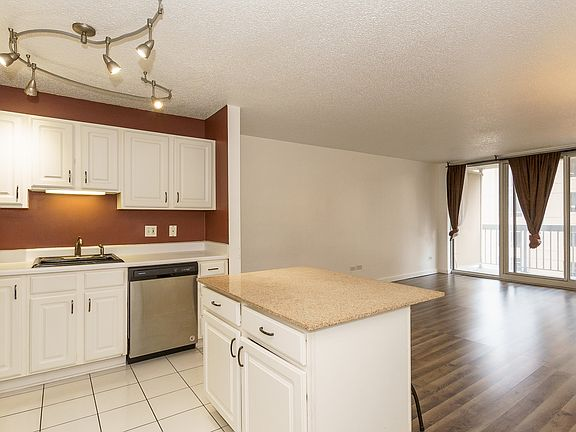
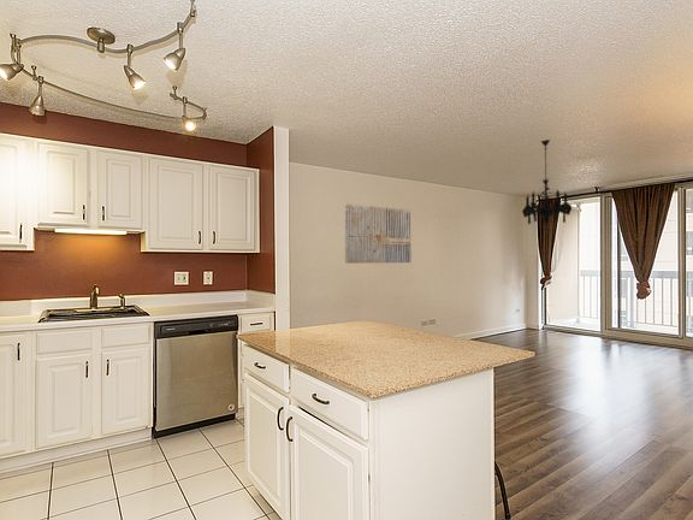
+ chandelier (545, 182)
+ wall art (379, 235)
